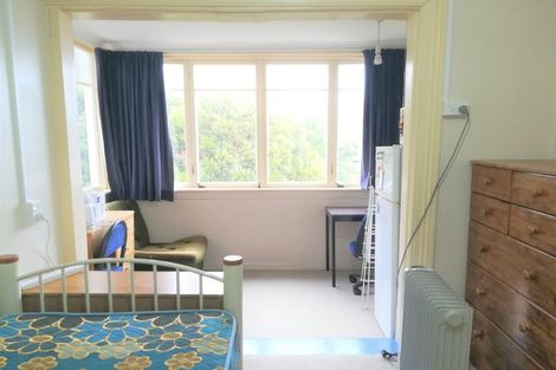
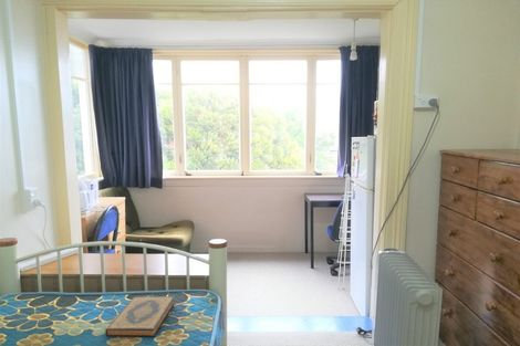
+ hardback book (143, 314)
